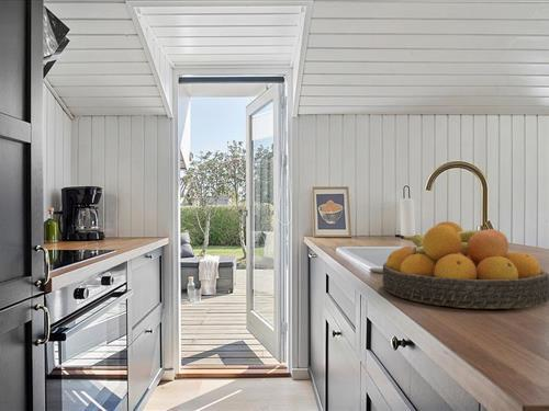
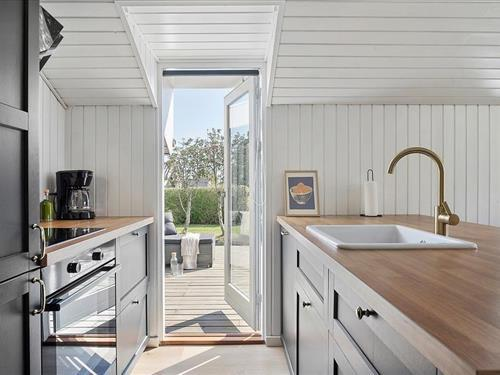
- fruit bowl (460, 256)
